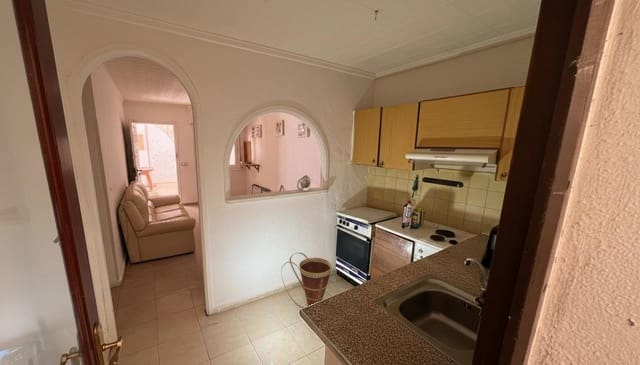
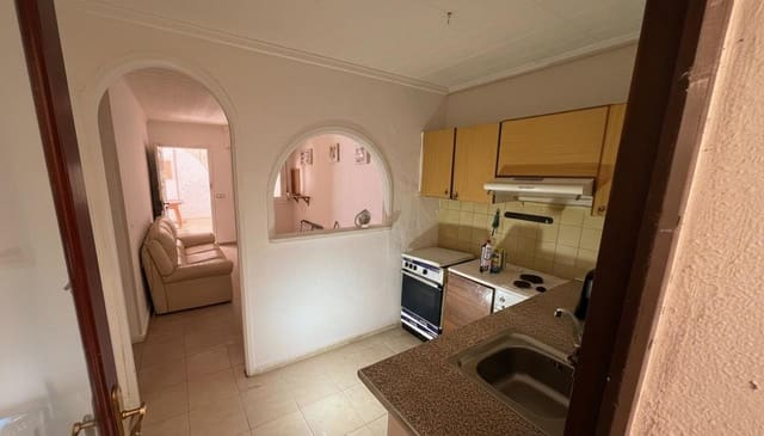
- basket (305, 282)
